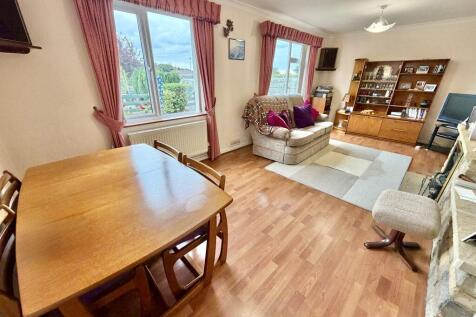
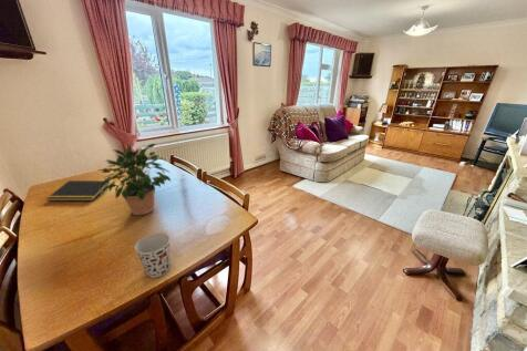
+ potted plant (137, 175)
+ cup (155, 256)
+ notepad (80, 189)
